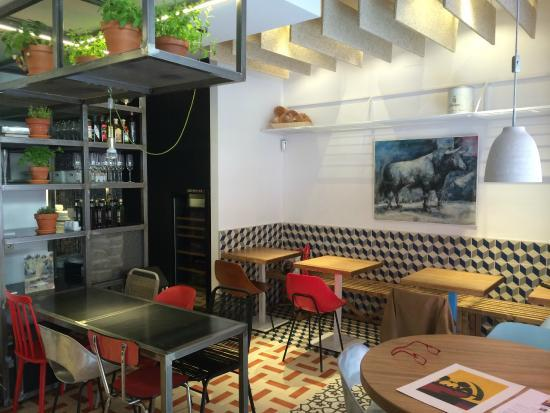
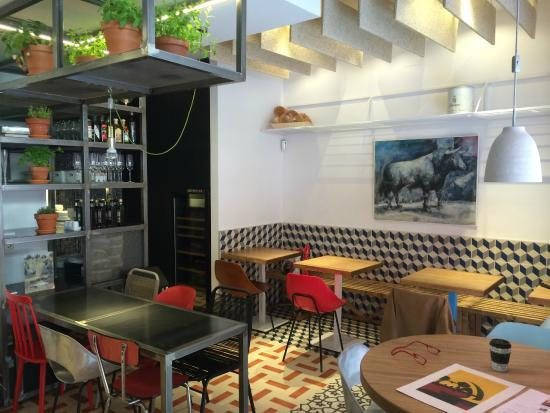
+ coffee cup (499, 355)
